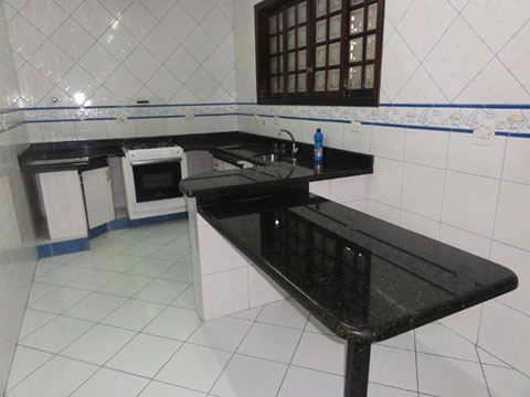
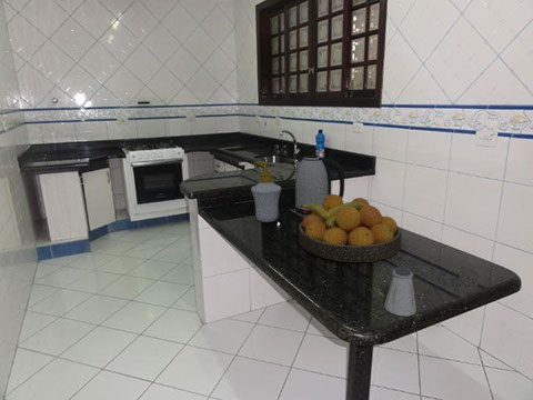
+ saltshaker (401, 289)
+ fruit bowl (349, 221)
+ soap bottle (265, 191)
+ kettle (319, 183)
